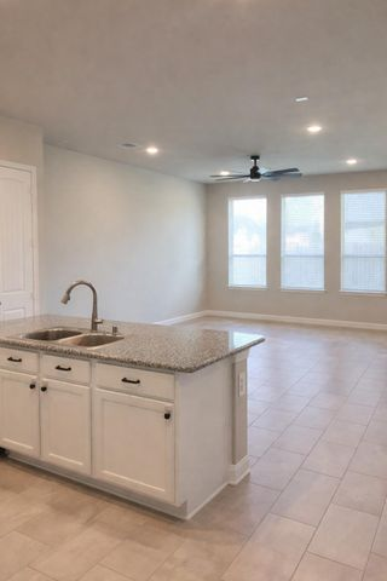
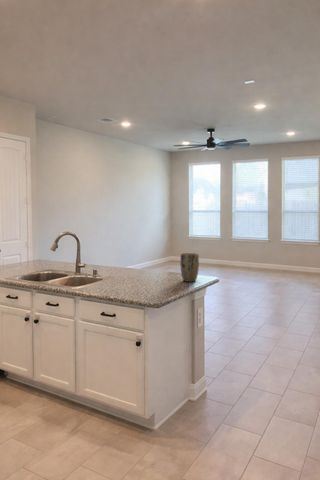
+ plant pot (189, 267)
